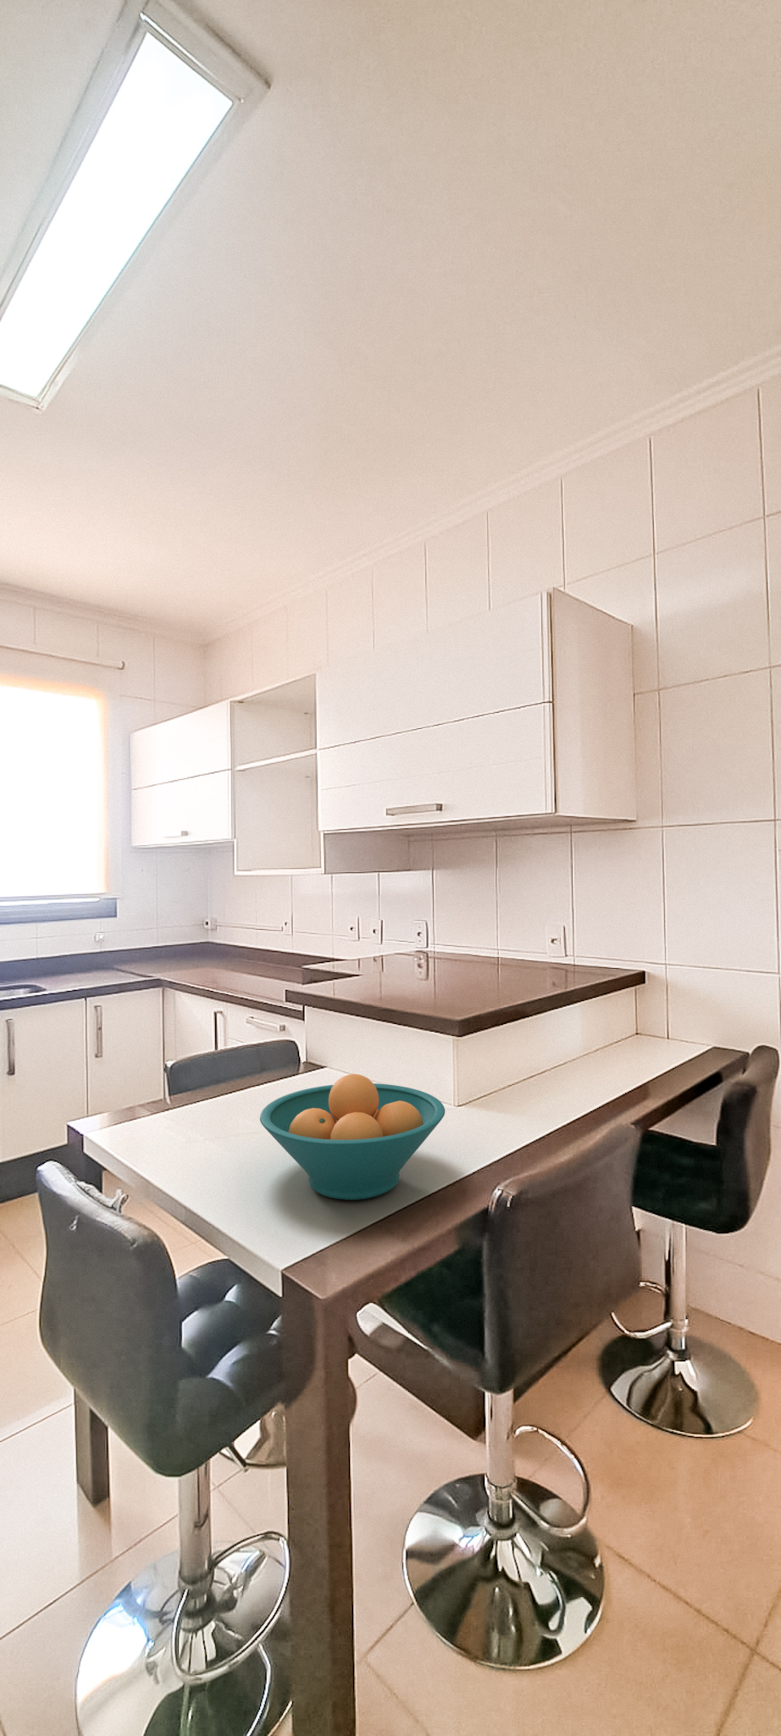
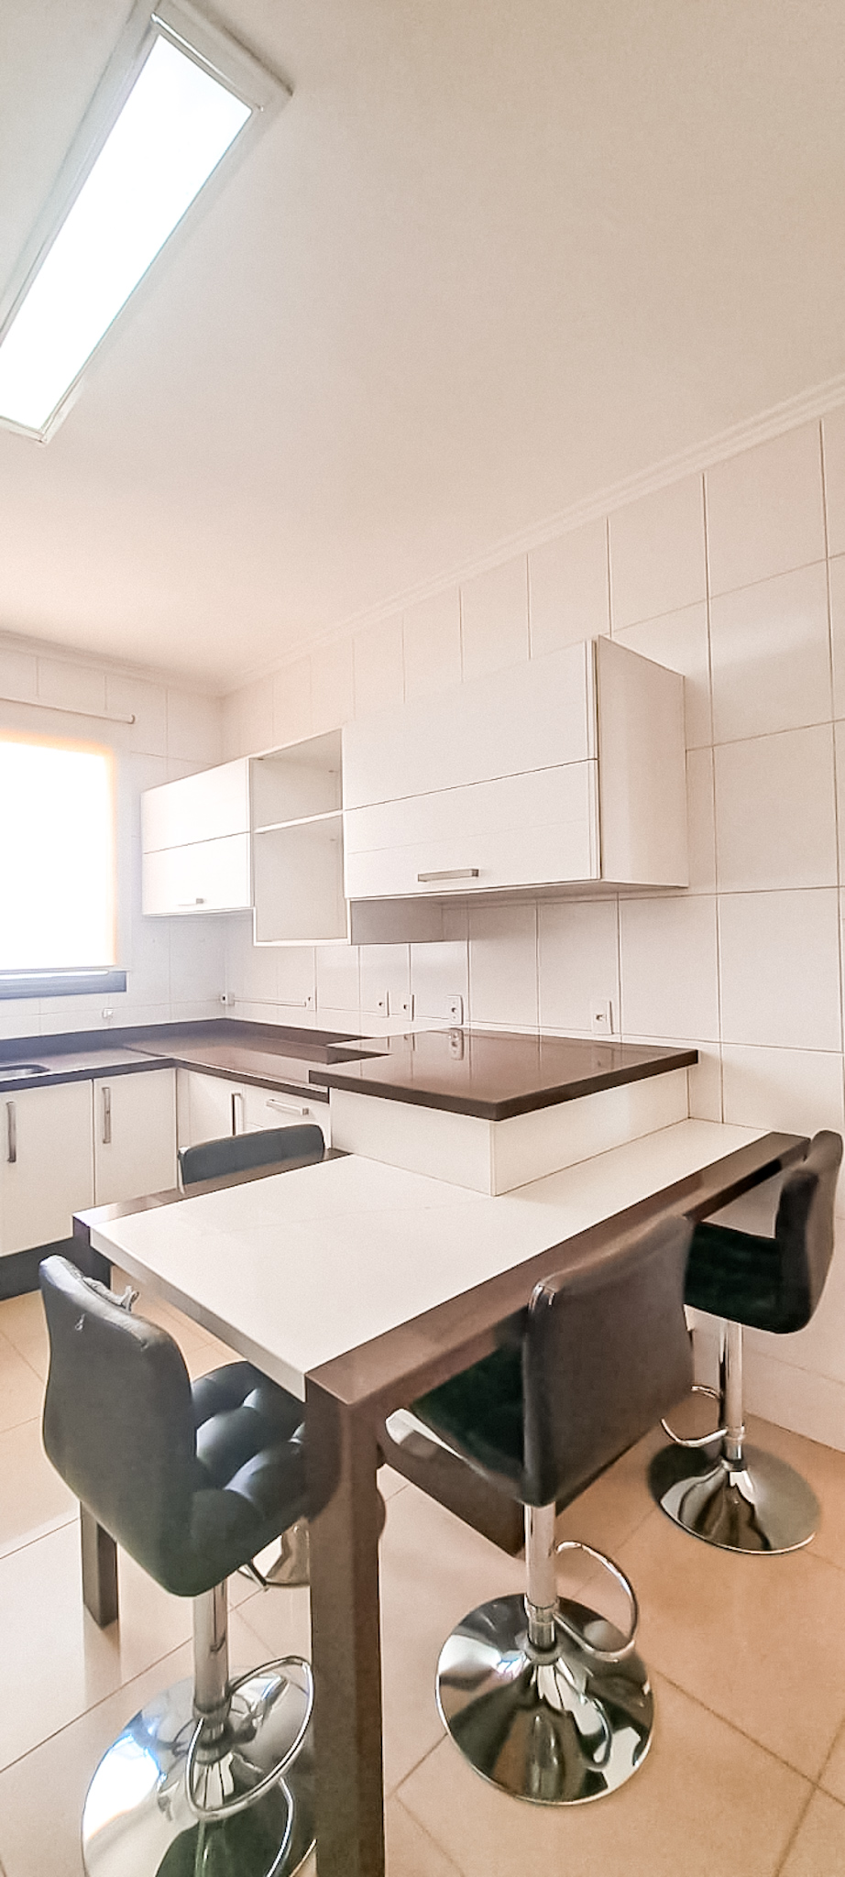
- fruit bowl (353, 1129)
